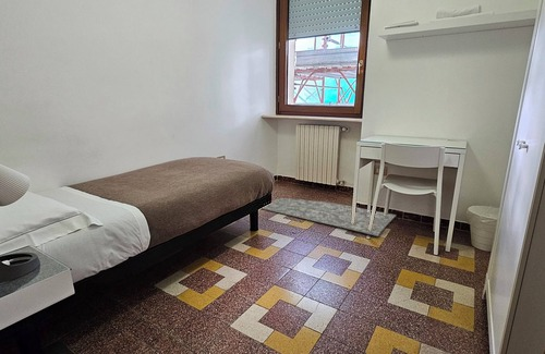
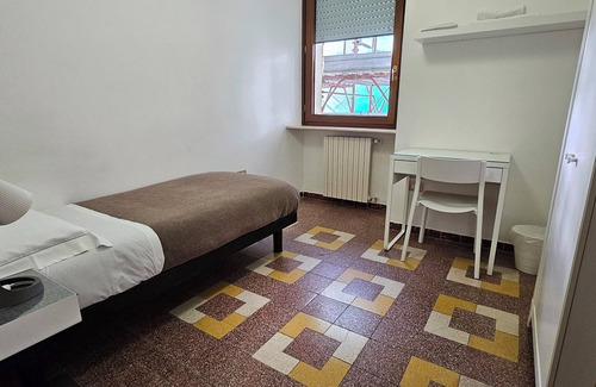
- rug (324, 210)
